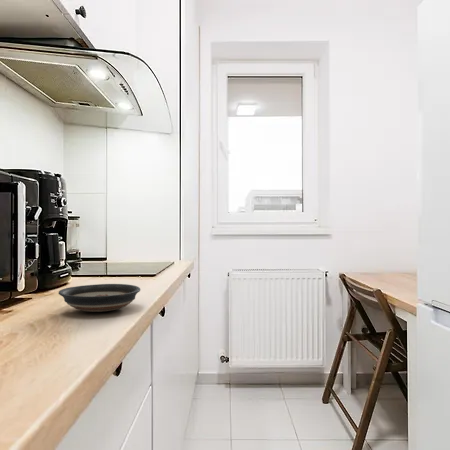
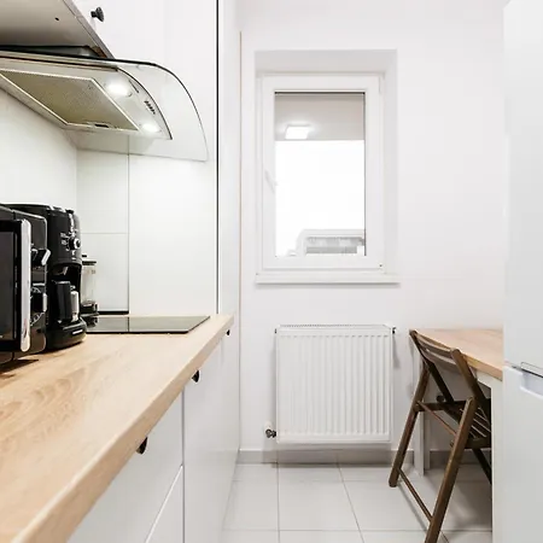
- saucer (100, 299)
